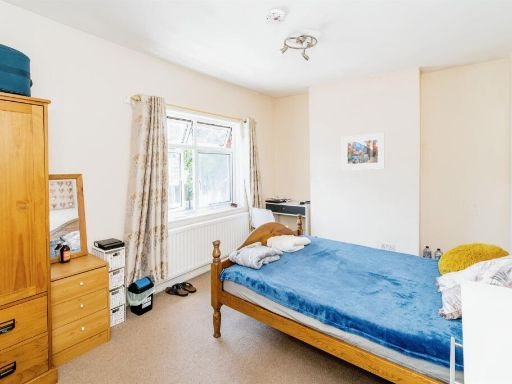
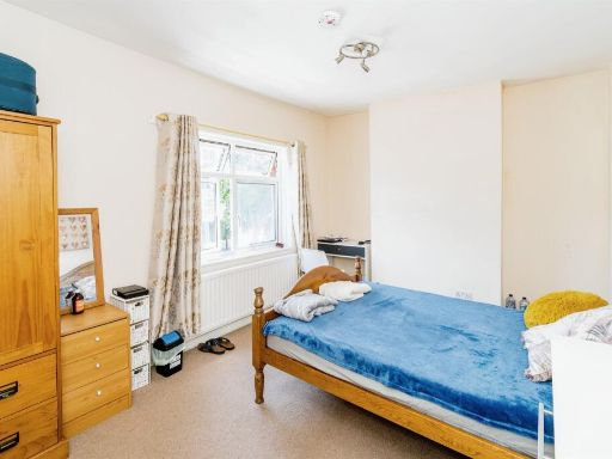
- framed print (362, 152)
